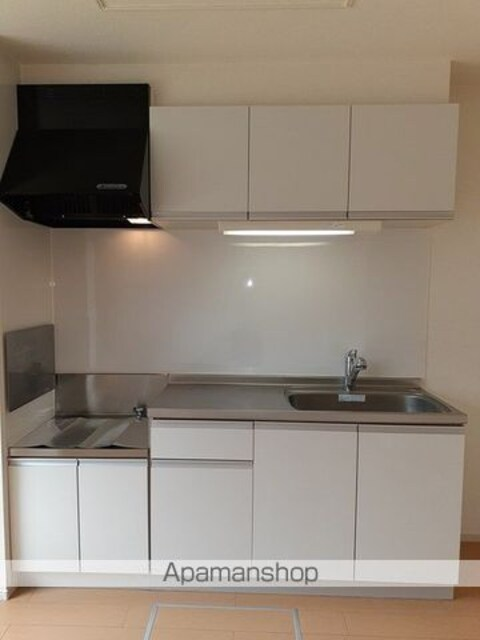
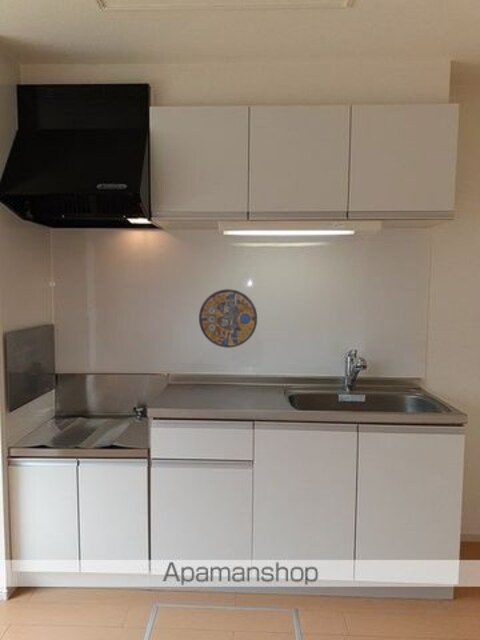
+ manhole cover (228, 318)
